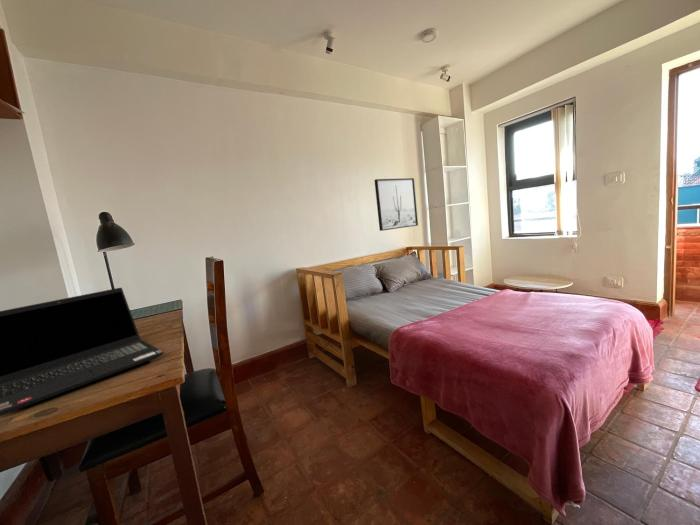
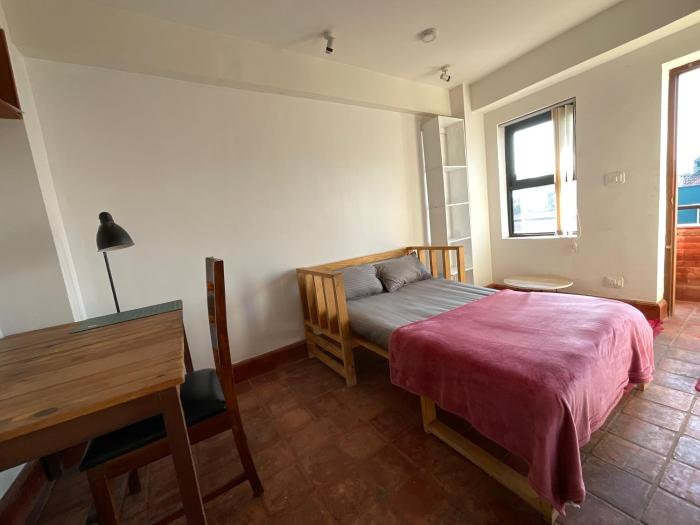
- laptop computer (74, 336)
- wall art (397, 203)
